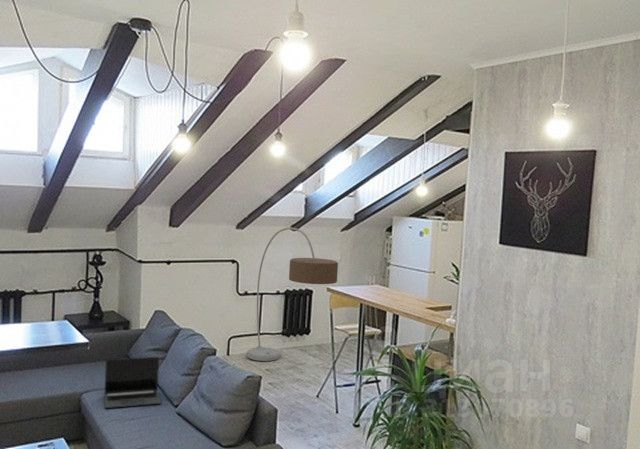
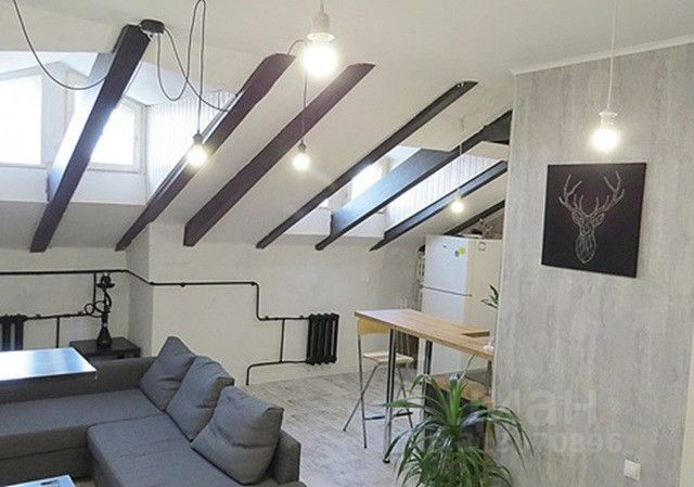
- floor lamp (294, 281)
- laptop (133, 381)
